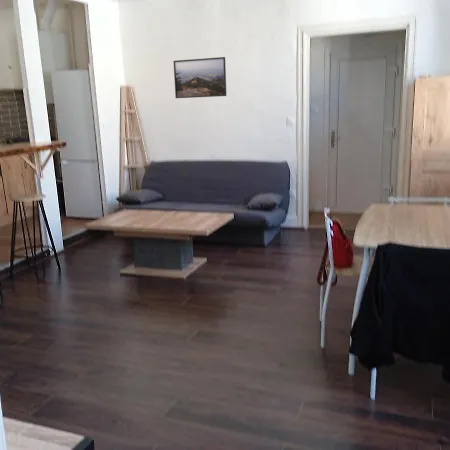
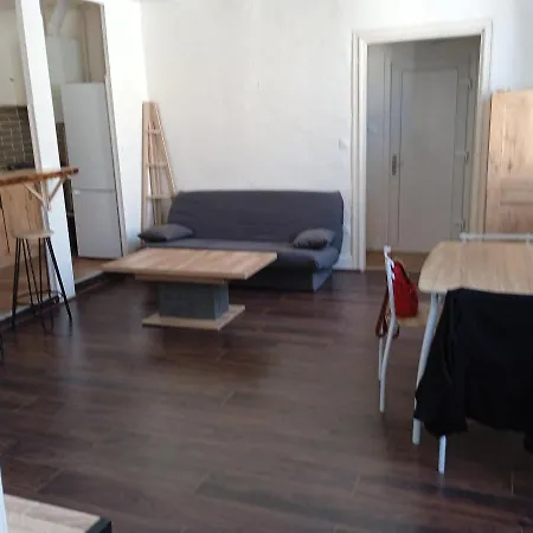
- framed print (199, 78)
